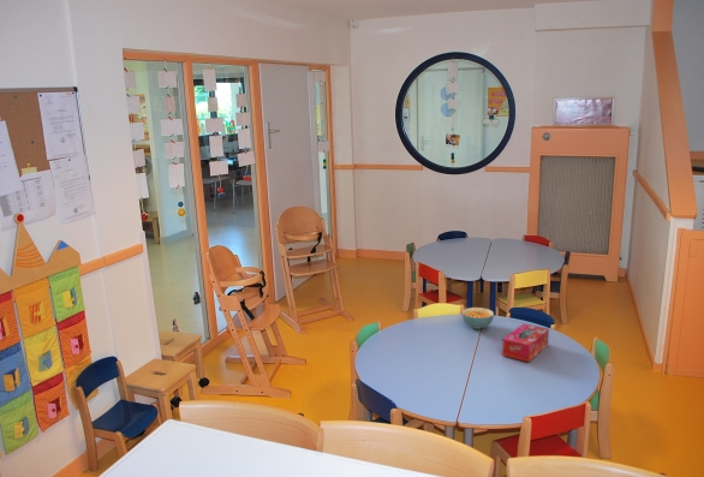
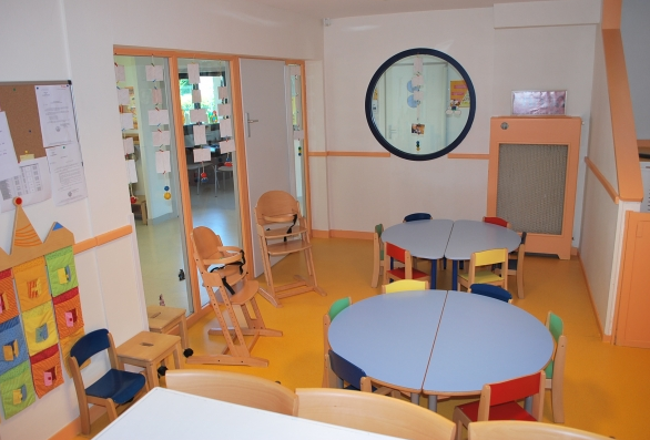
- tissue box (525, 341)
- cereal bowl (477, 320)
